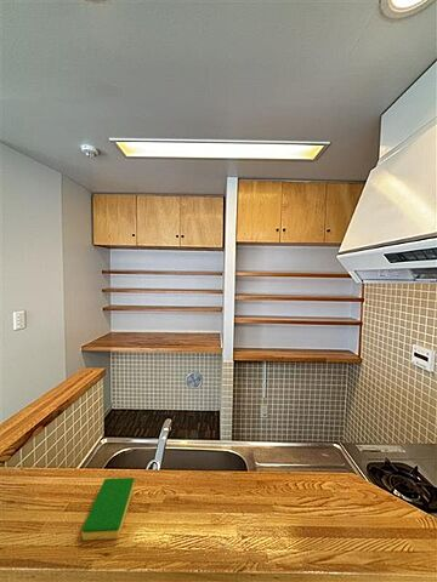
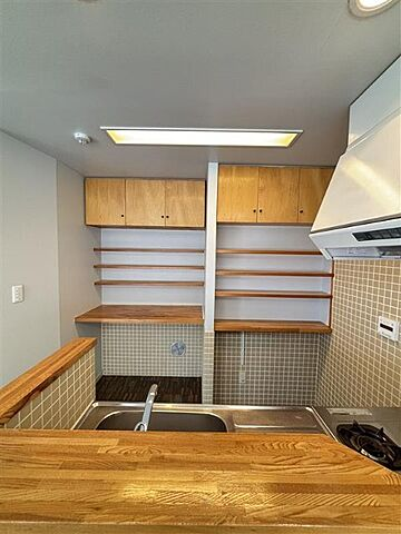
- dish sponge (110, 506)
